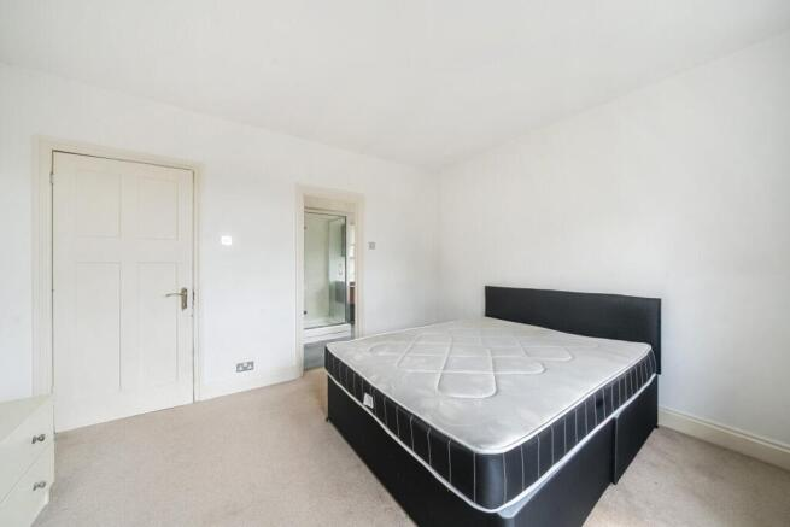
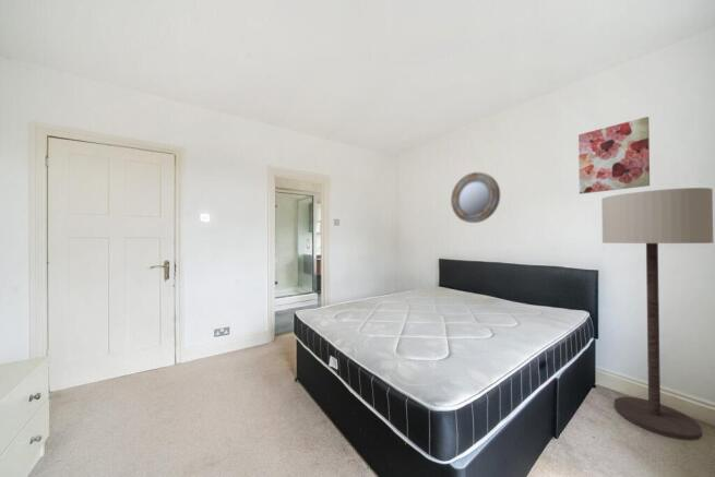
+ home mirror (473, 198)
+ floor lamp (653, 306)
+ wall art (611, 158)
